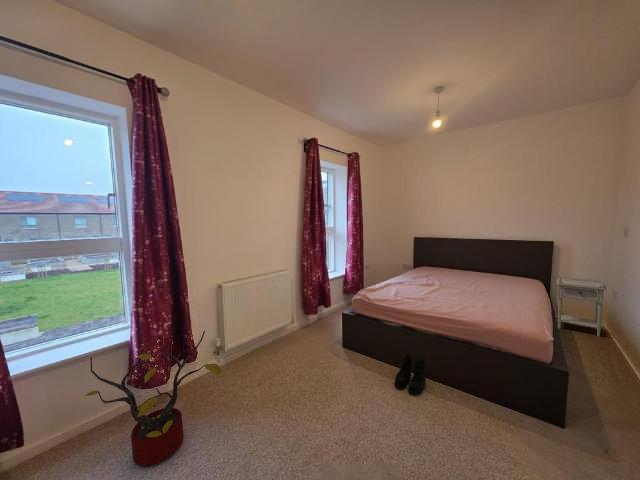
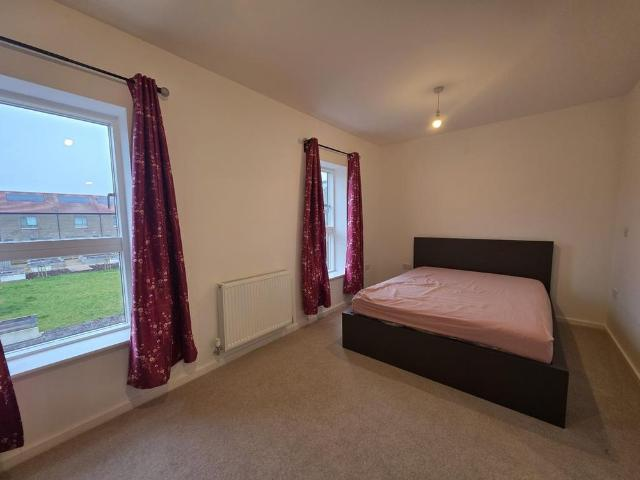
- boots (410, 372)
- decorative plant (159, 392)
- nightstand (578, 299)
